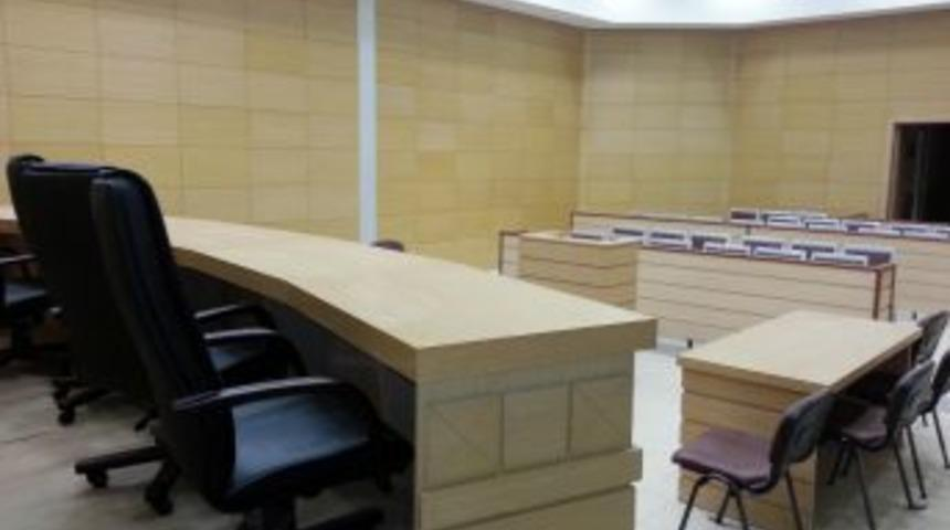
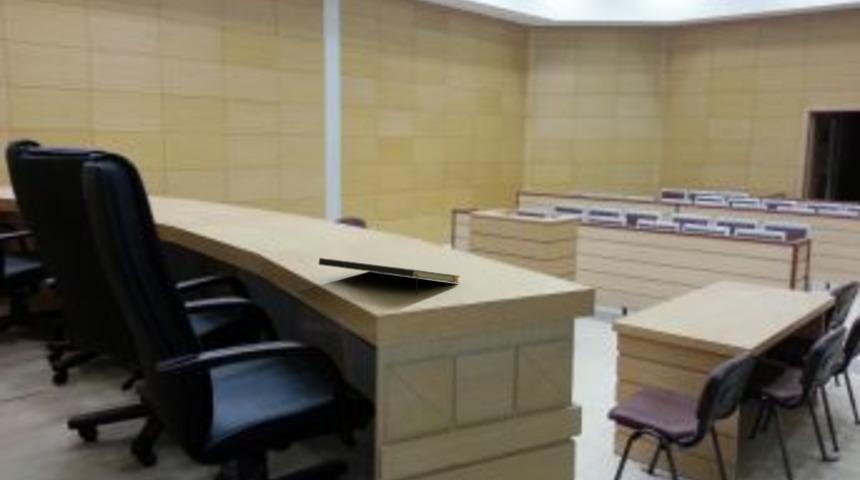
+ notepad (389, 270)
